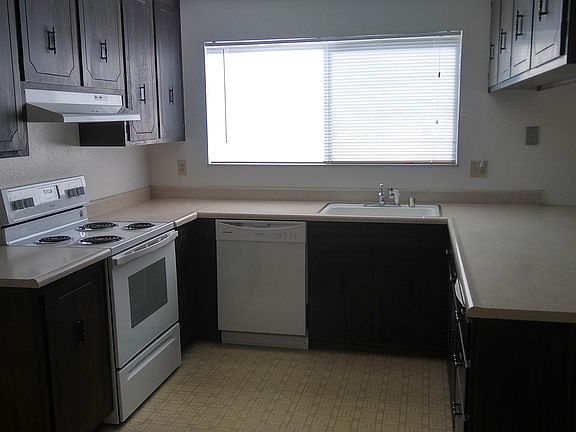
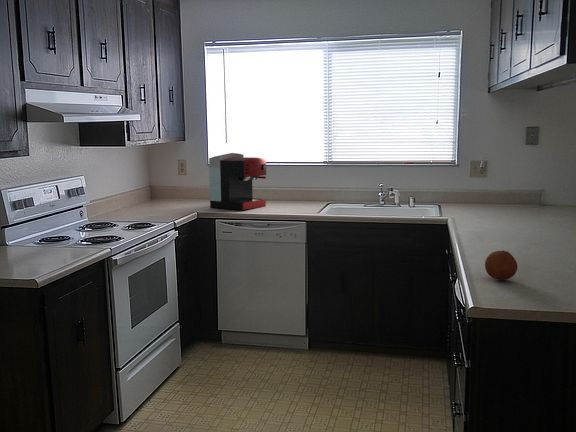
+ coffee maker (242, 180)
+ fruit (501, 264)
